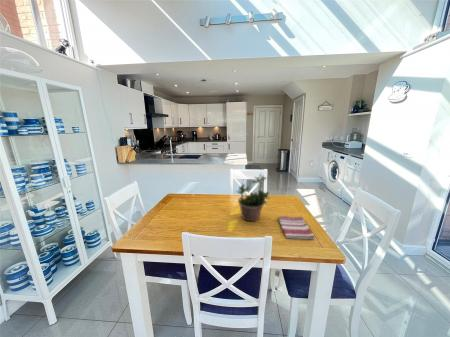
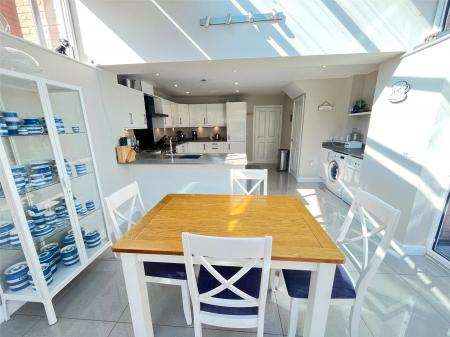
- dish towel (294, 226)
- potted plant (252, 195)
